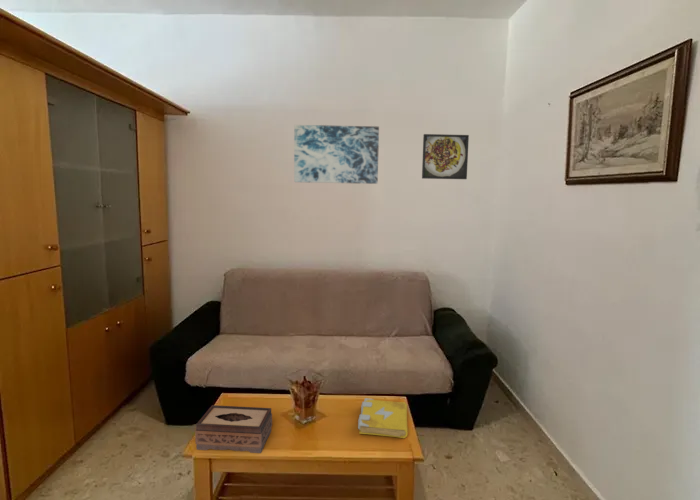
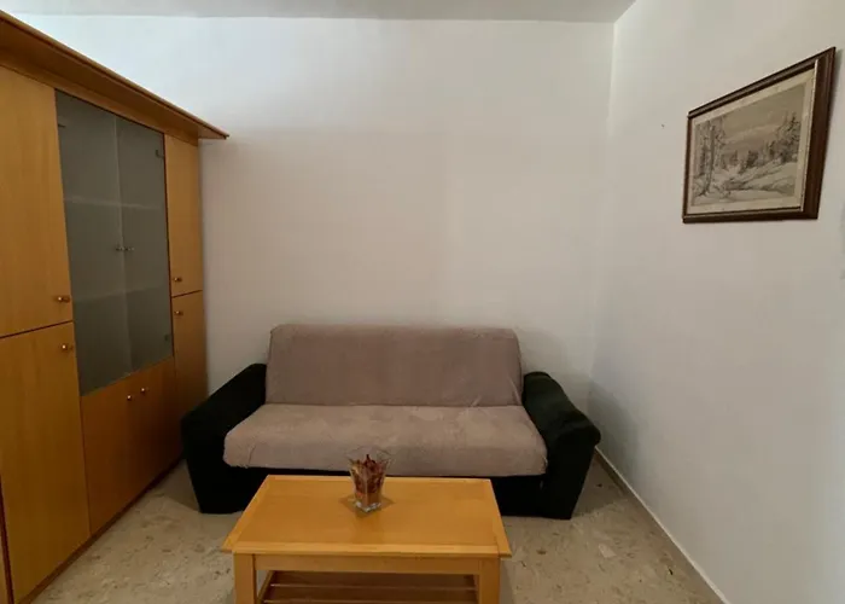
- spell book (383, 415)
- tissue box (235, 428)
- wall art (336, 154)
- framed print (445, 156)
